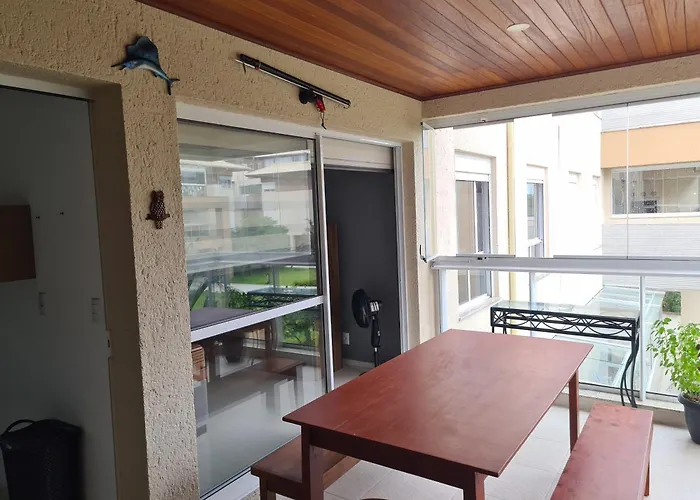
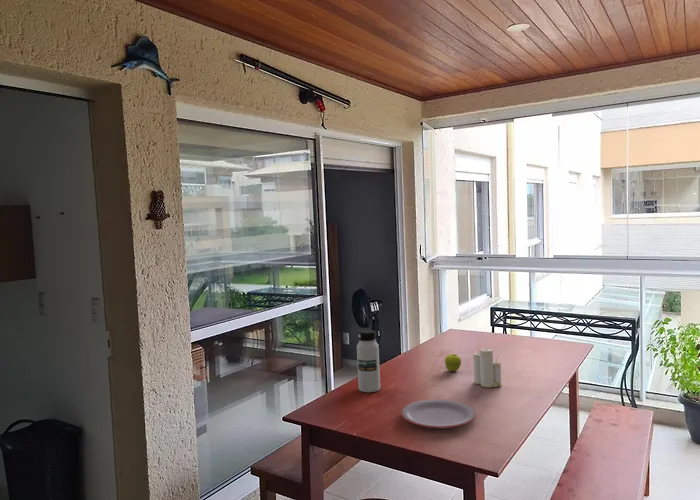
+ fruit (453, 362)
+ plate (438, 414)
+ candle (486, 364)
+ water bottle (368, 360)
